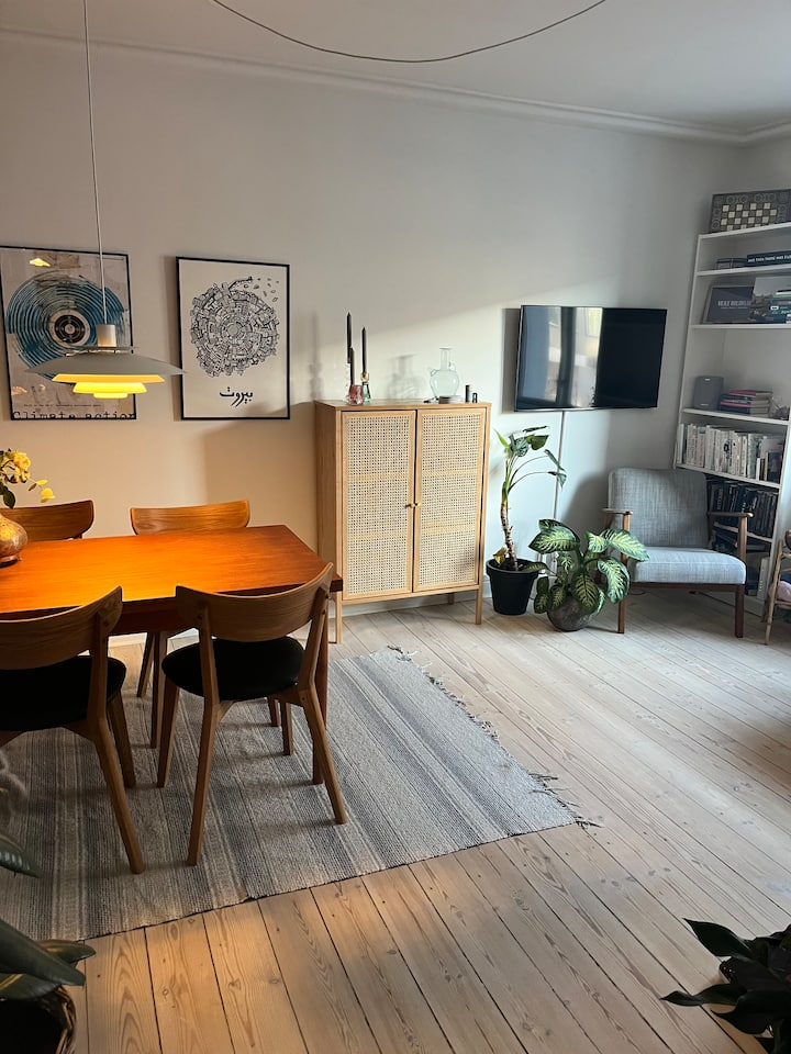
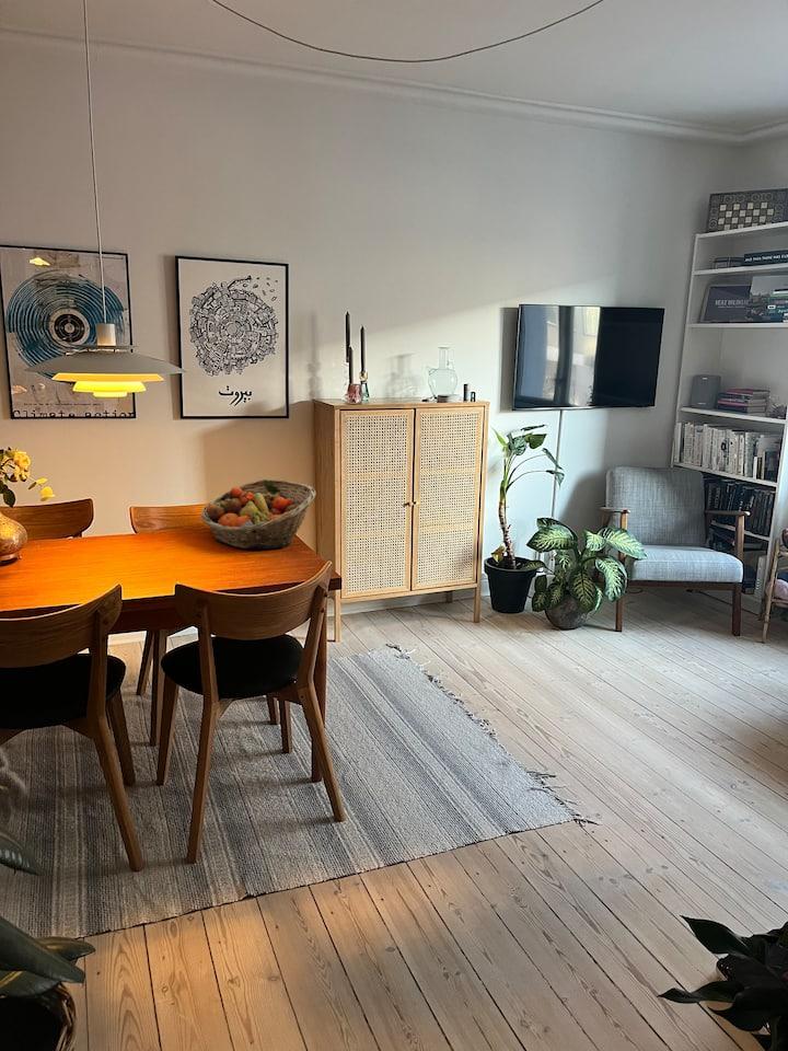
+ fruit basket (258, 512)
